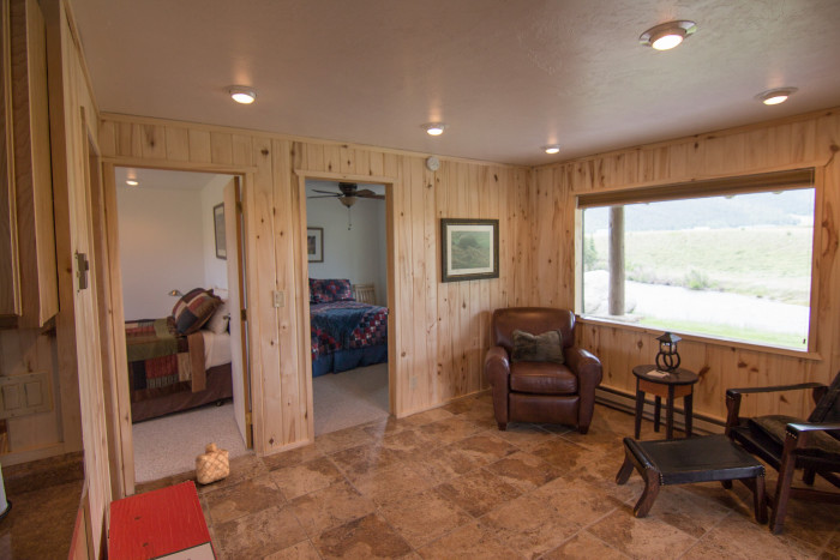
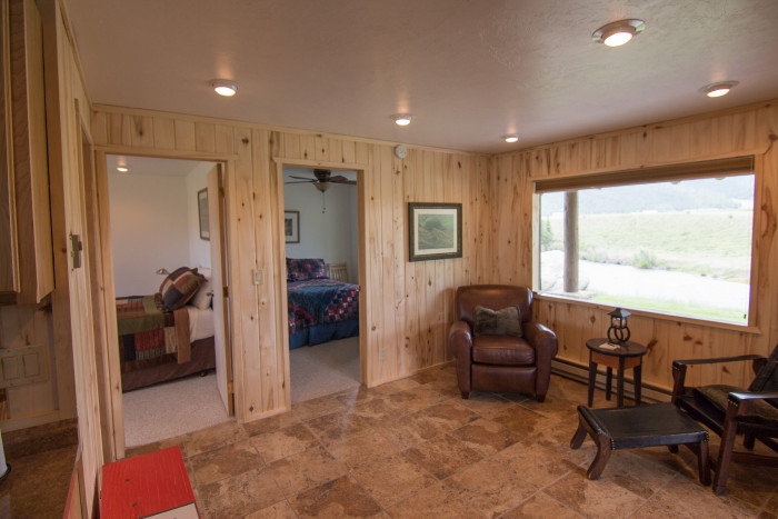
- basket (212, 462)
